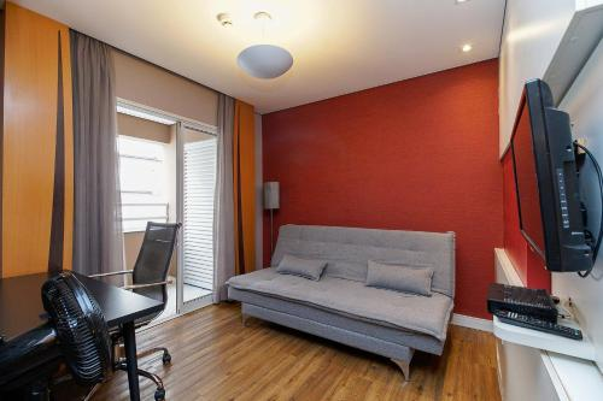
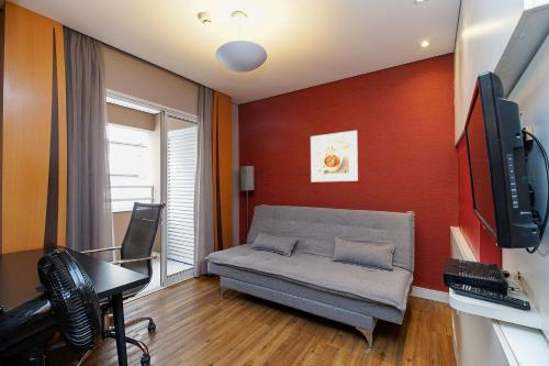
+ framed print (333, 157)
